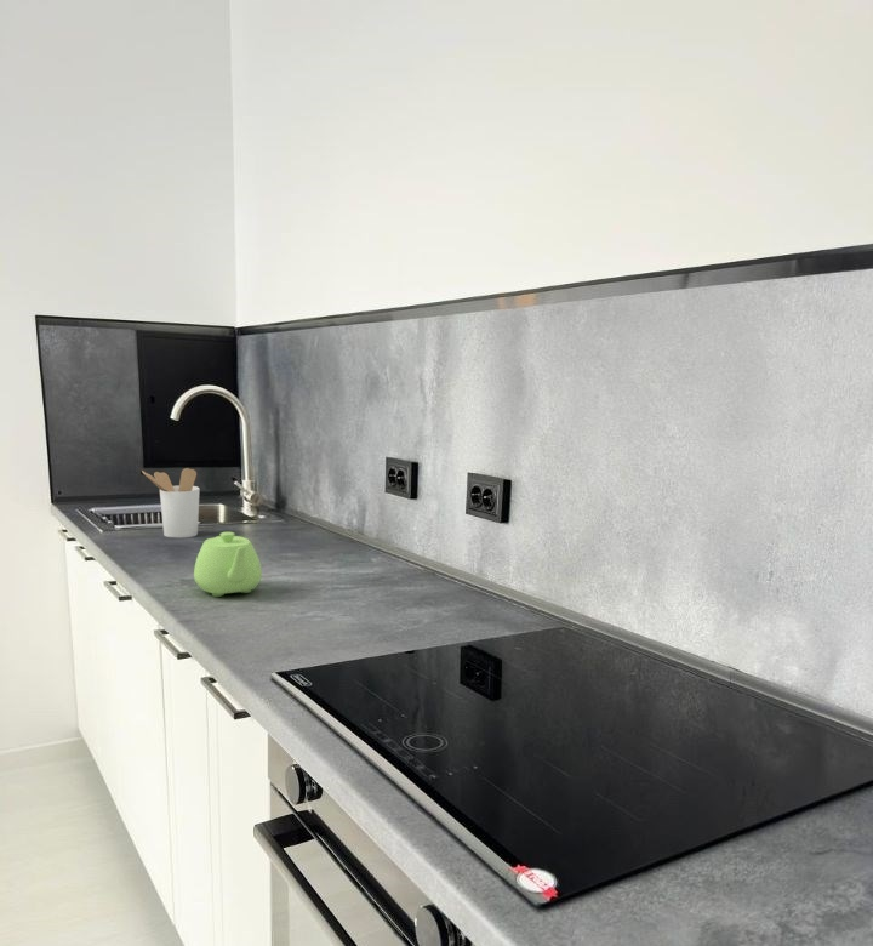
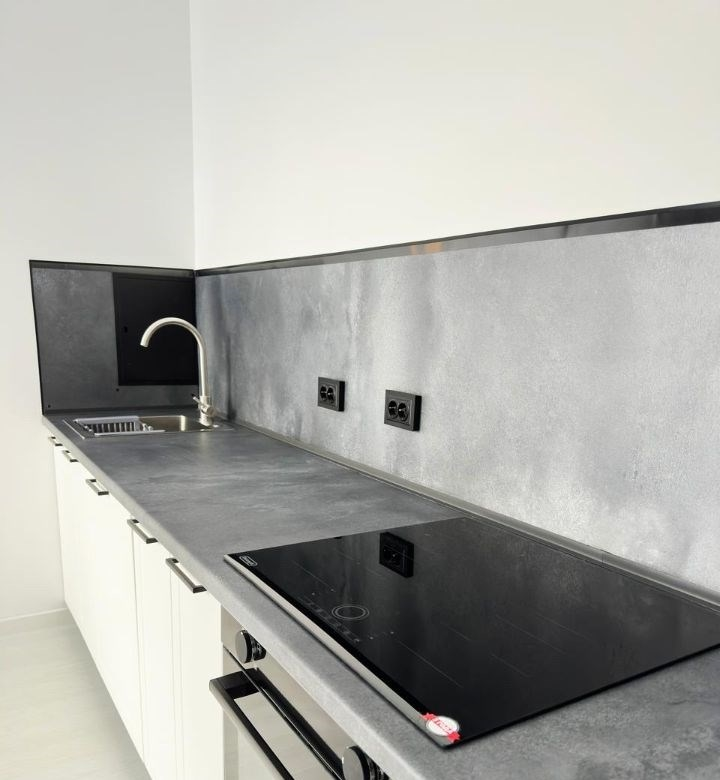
- utensil holder (170, 501)
- teapot (229, 562)
